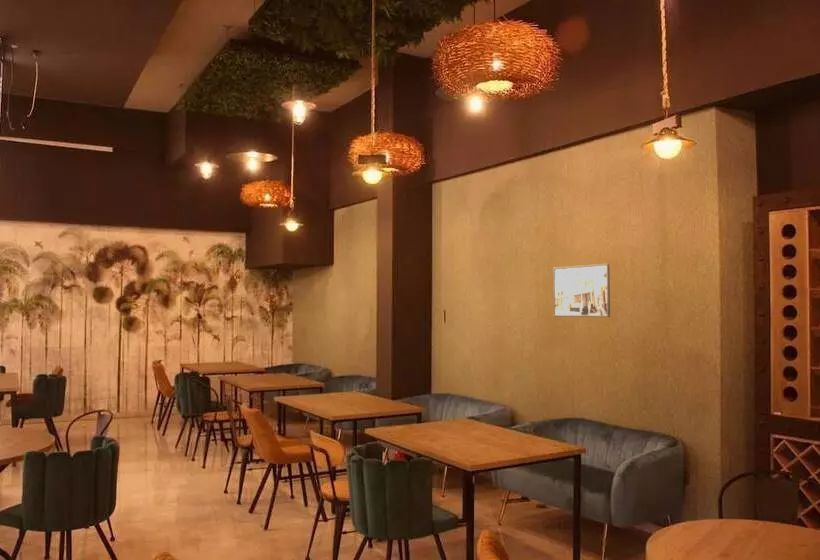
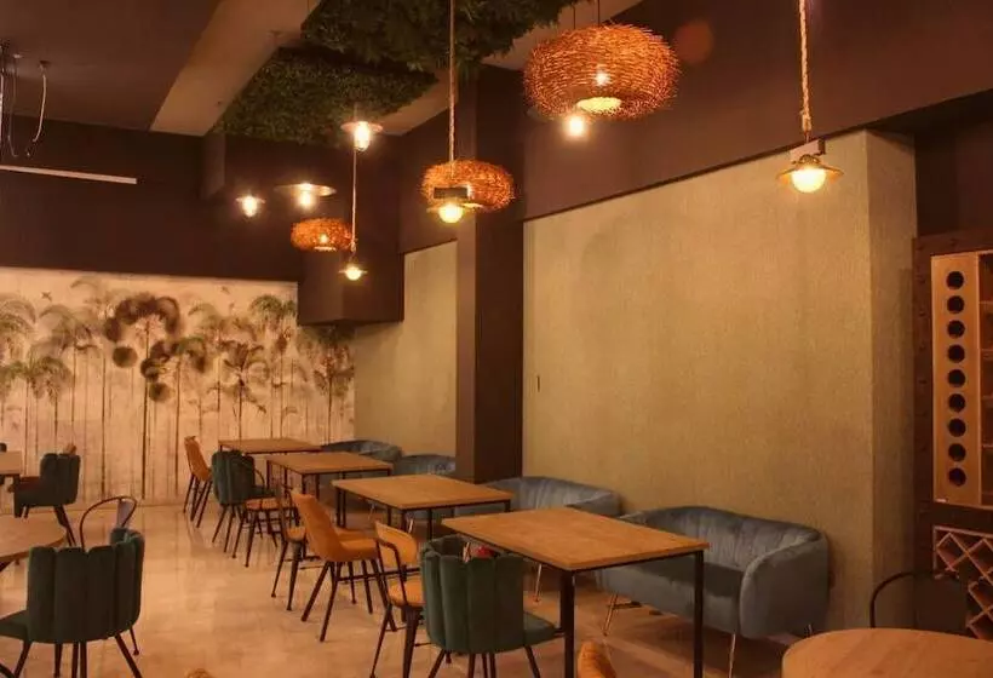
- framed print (580, 291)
